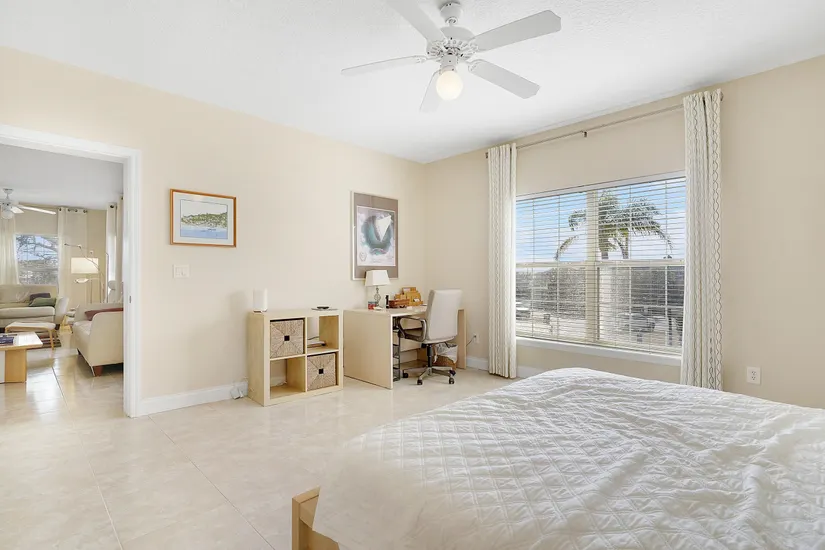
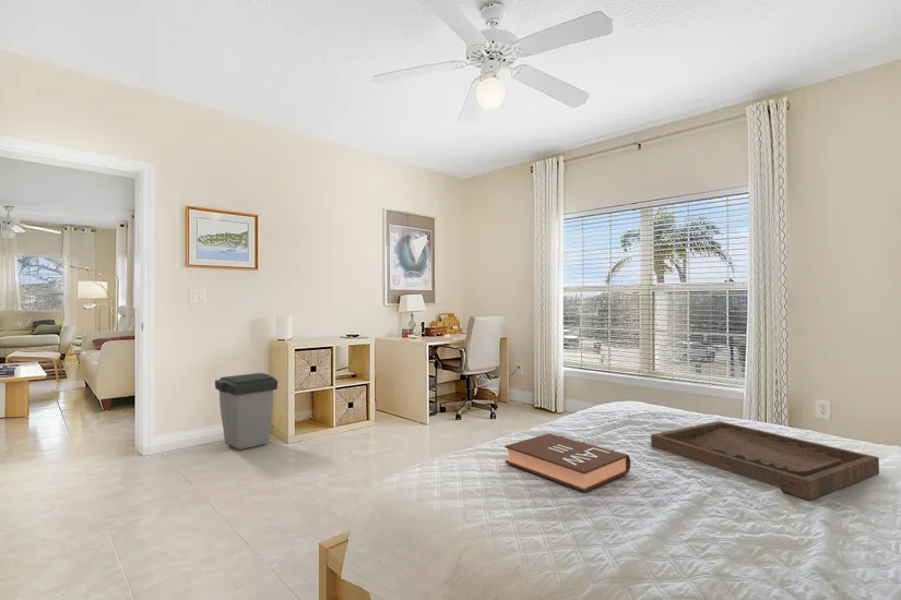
+ trash can (245, 409)
+ book (566, 458)
+ tray (755, 452)
